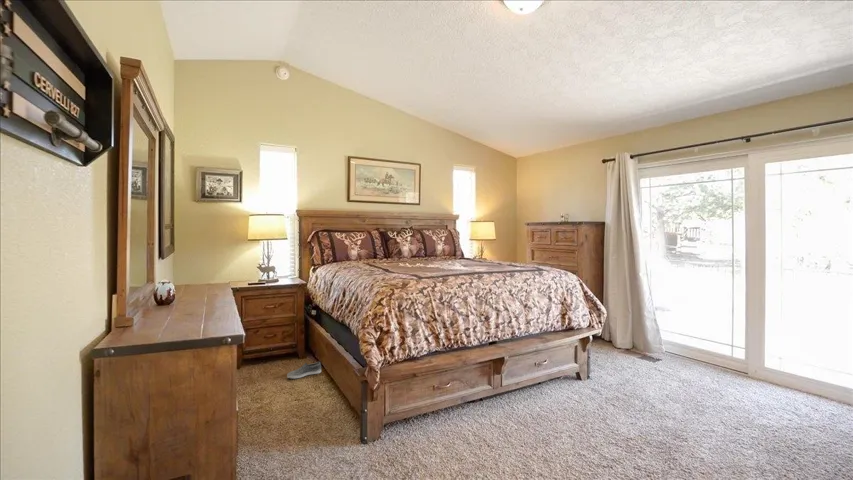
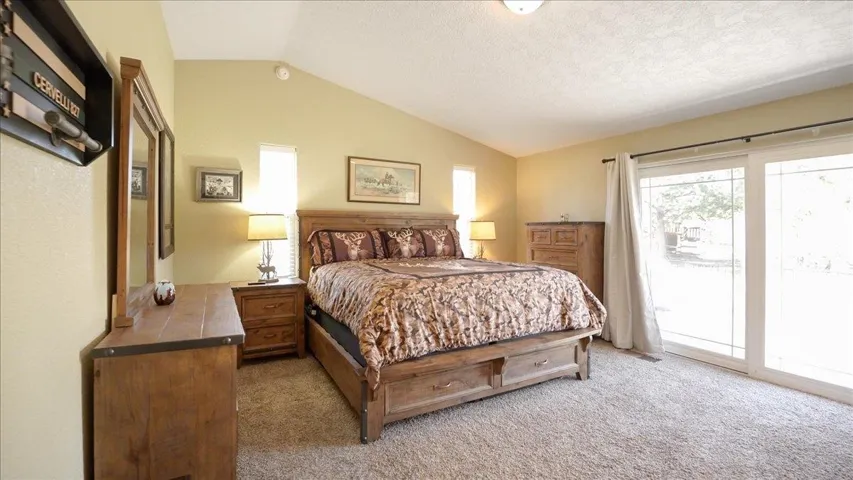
- shoe (304, 368)
